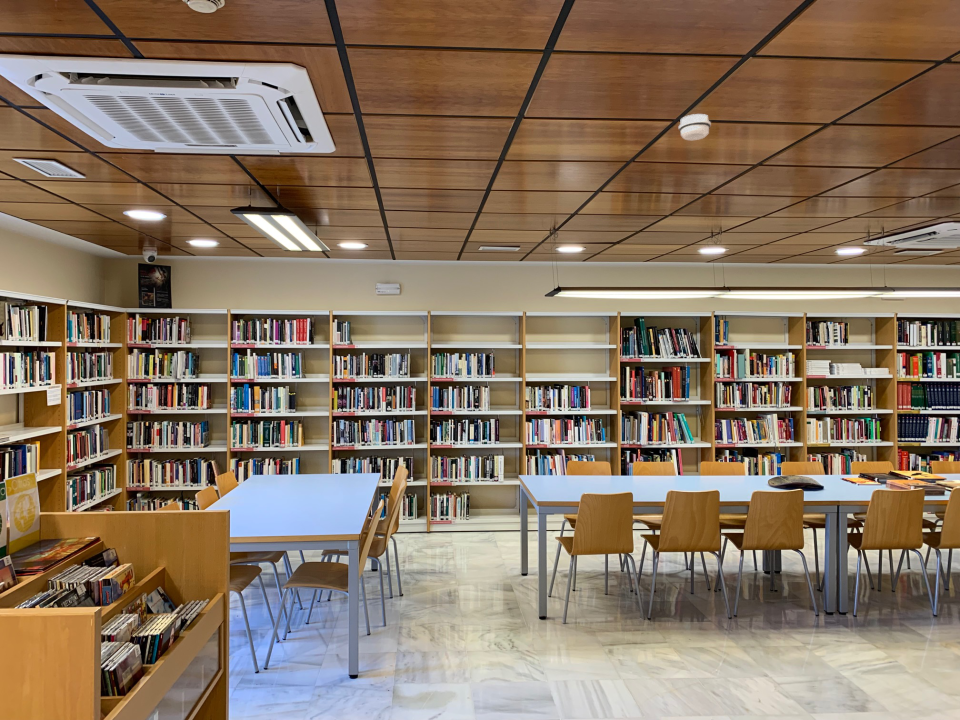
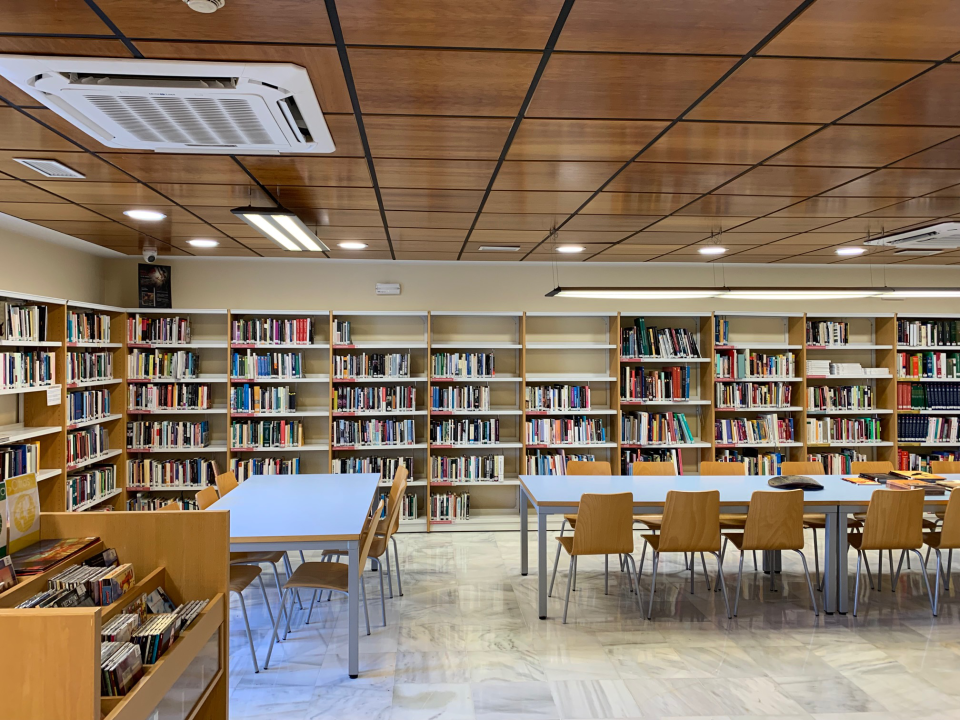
- smoke detector (694, 127)
